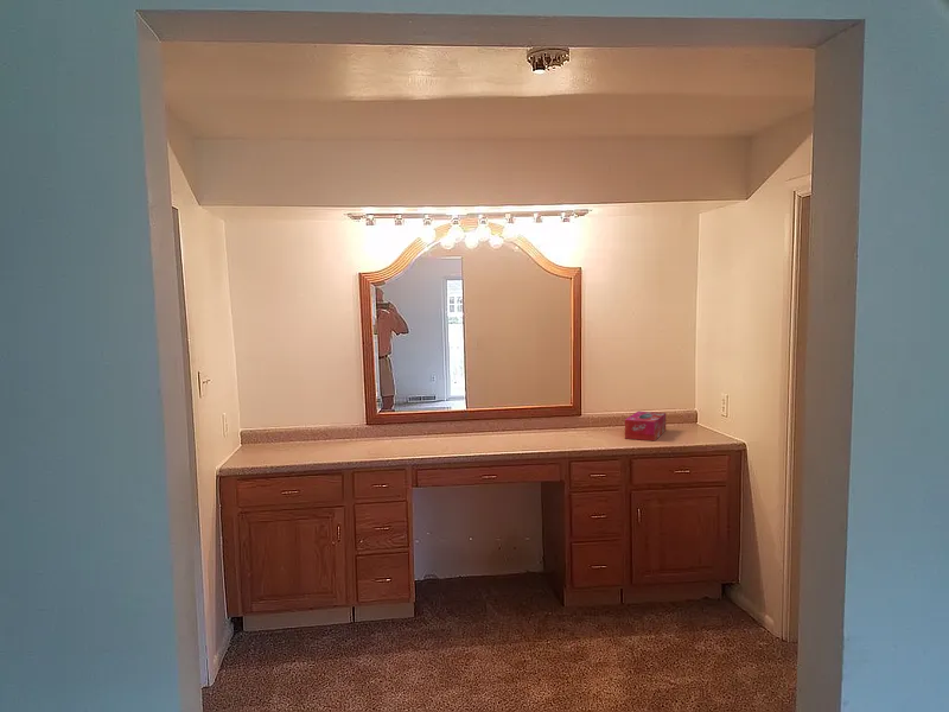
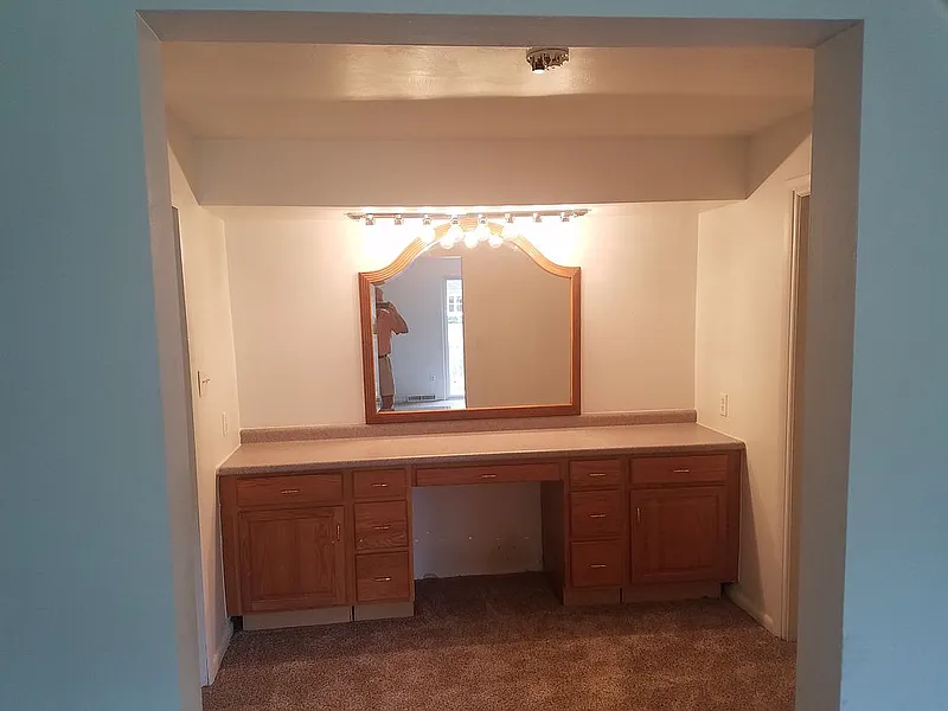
- tissue box (645, 425)
